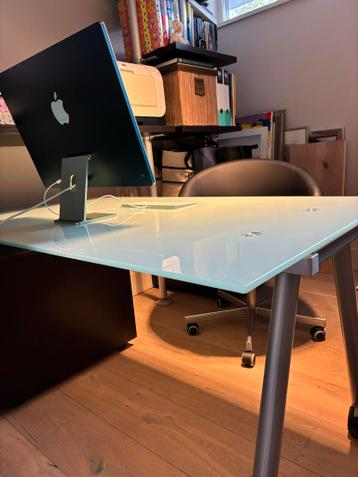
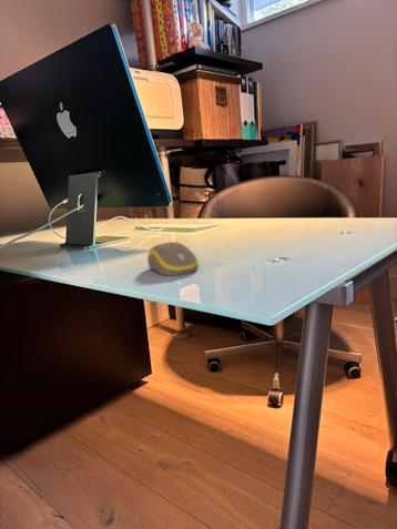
+ computer mouse (171, 256)
